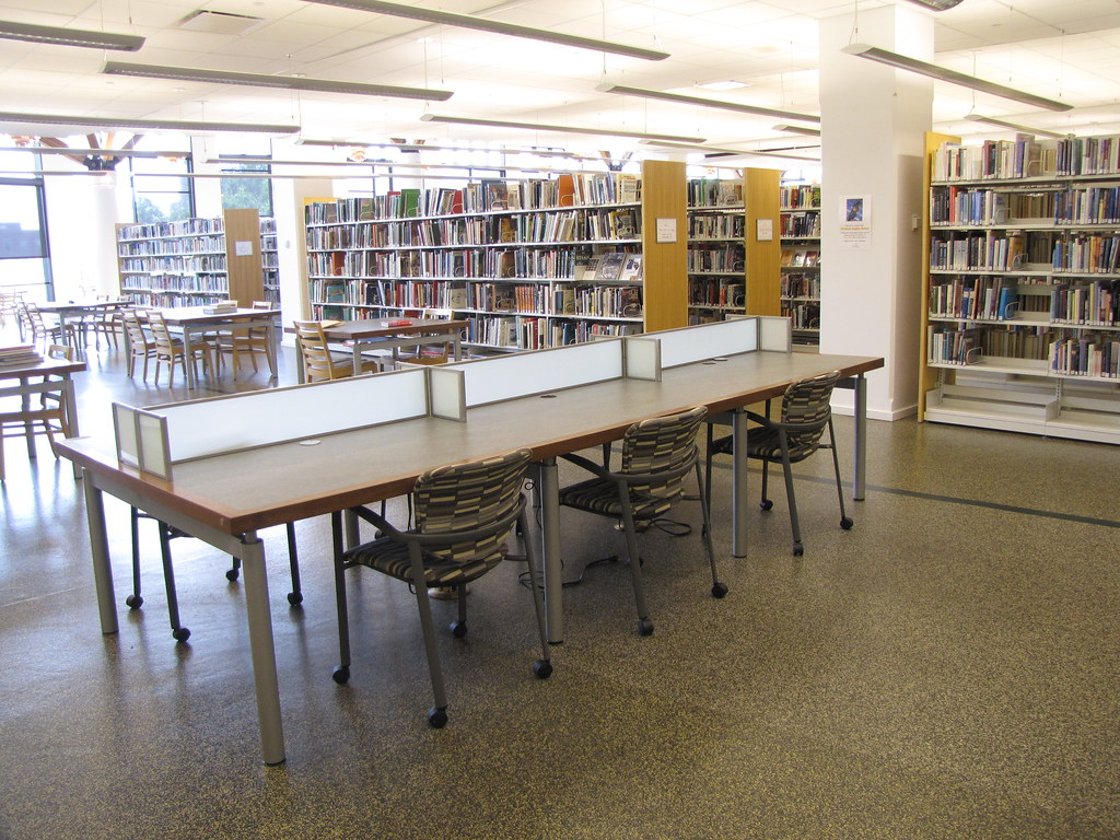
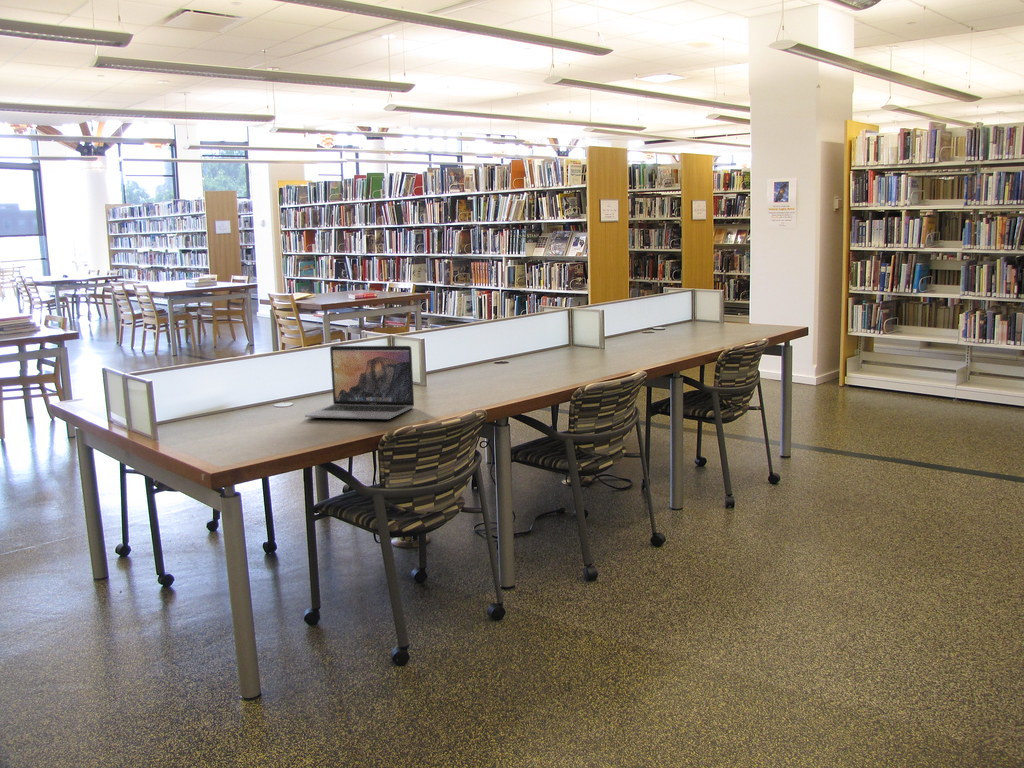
+ laptop (358, 381)
